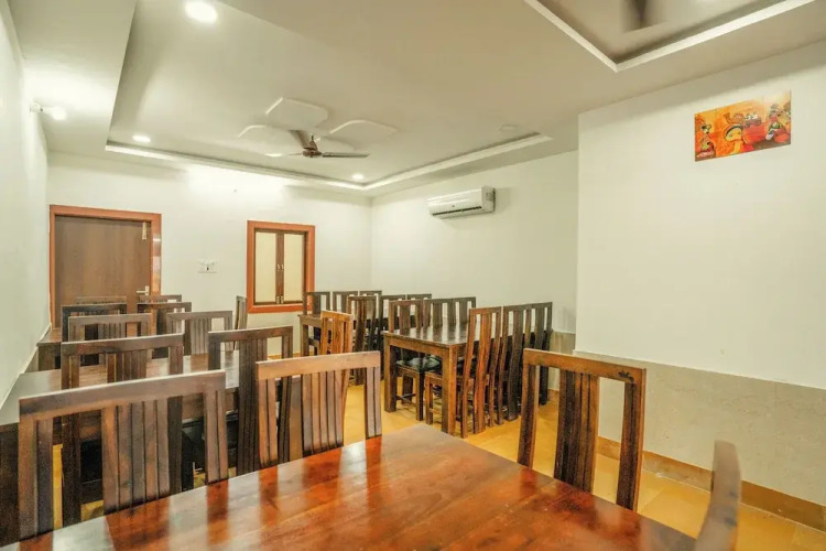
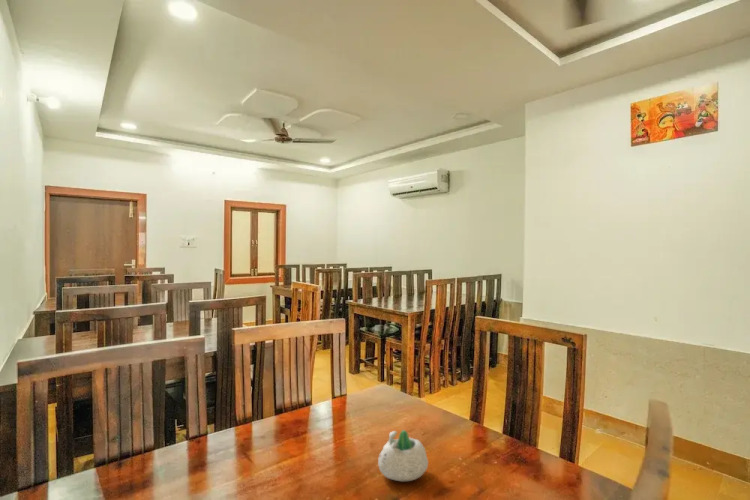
+ succulent planter (402, 452)
